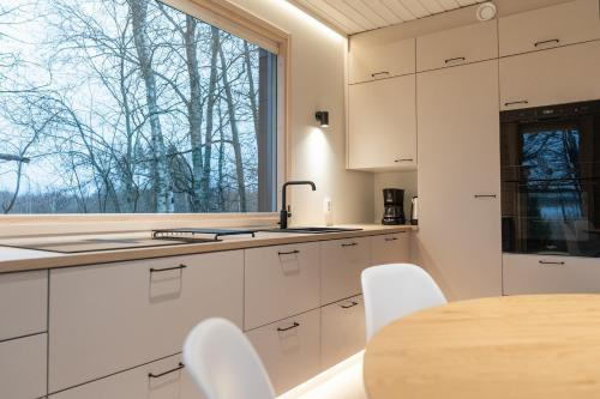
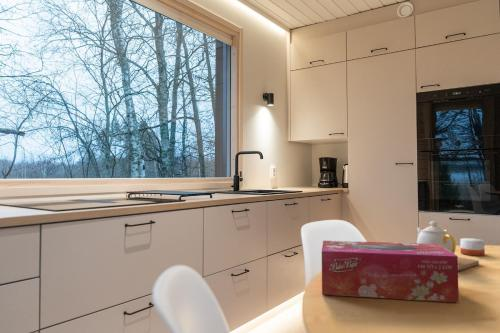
+ candle (472, 239)
+ tissue box (383, 267)
+ teapot (437, 241)
